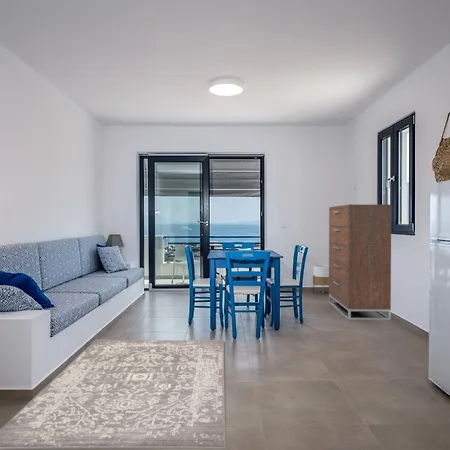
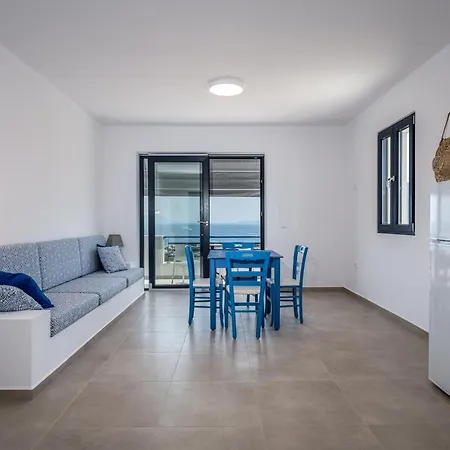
- planter (322, 279)
- rug (140, 377)
- dresser (356, 258)
